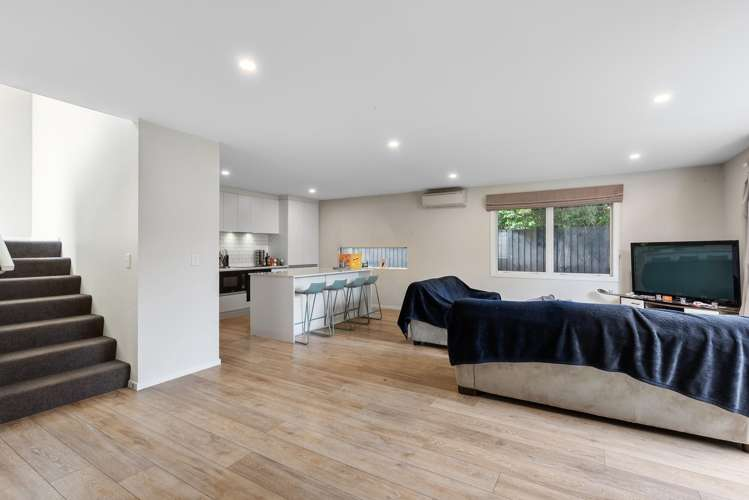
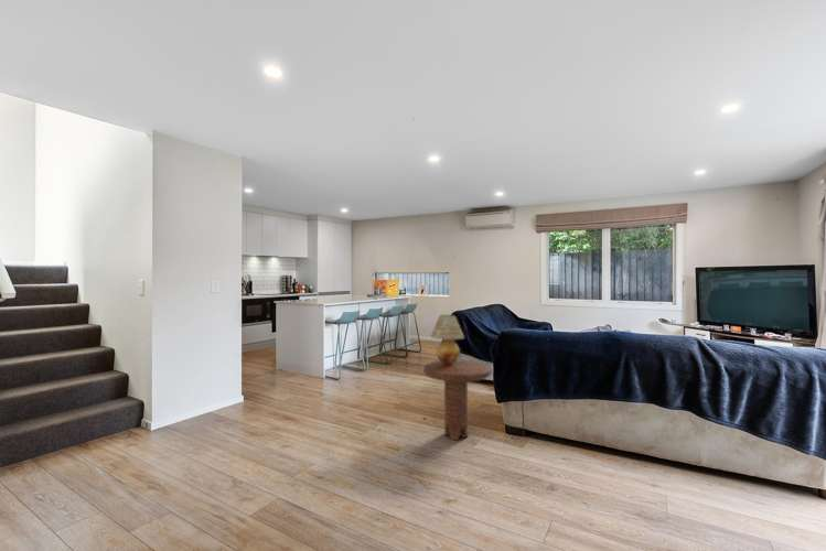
+ side table (457, 400)
+ table lamp (447, 338)
